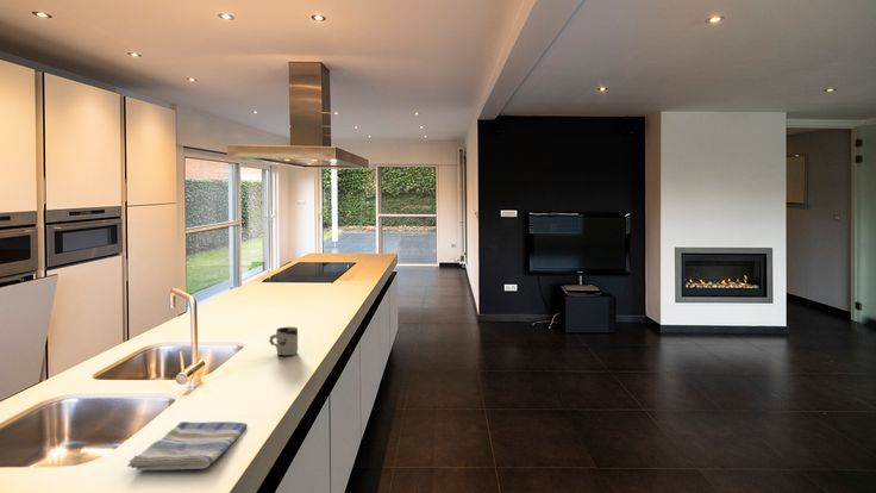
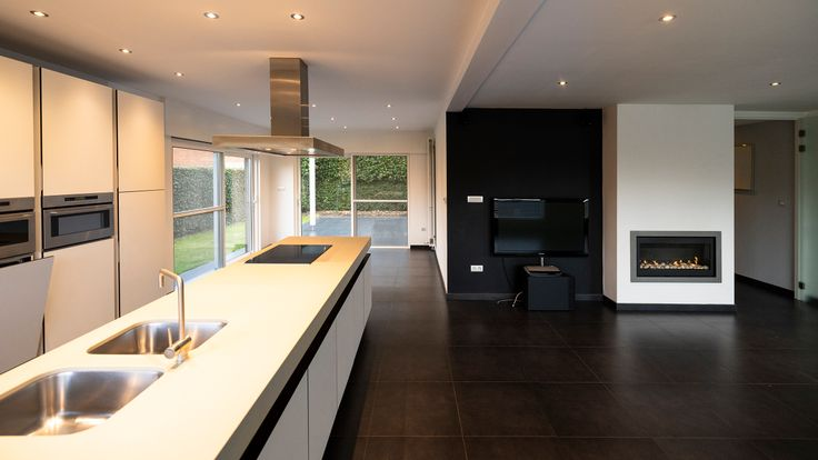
- cup (283, 341)
- dish towel (193, 442)
